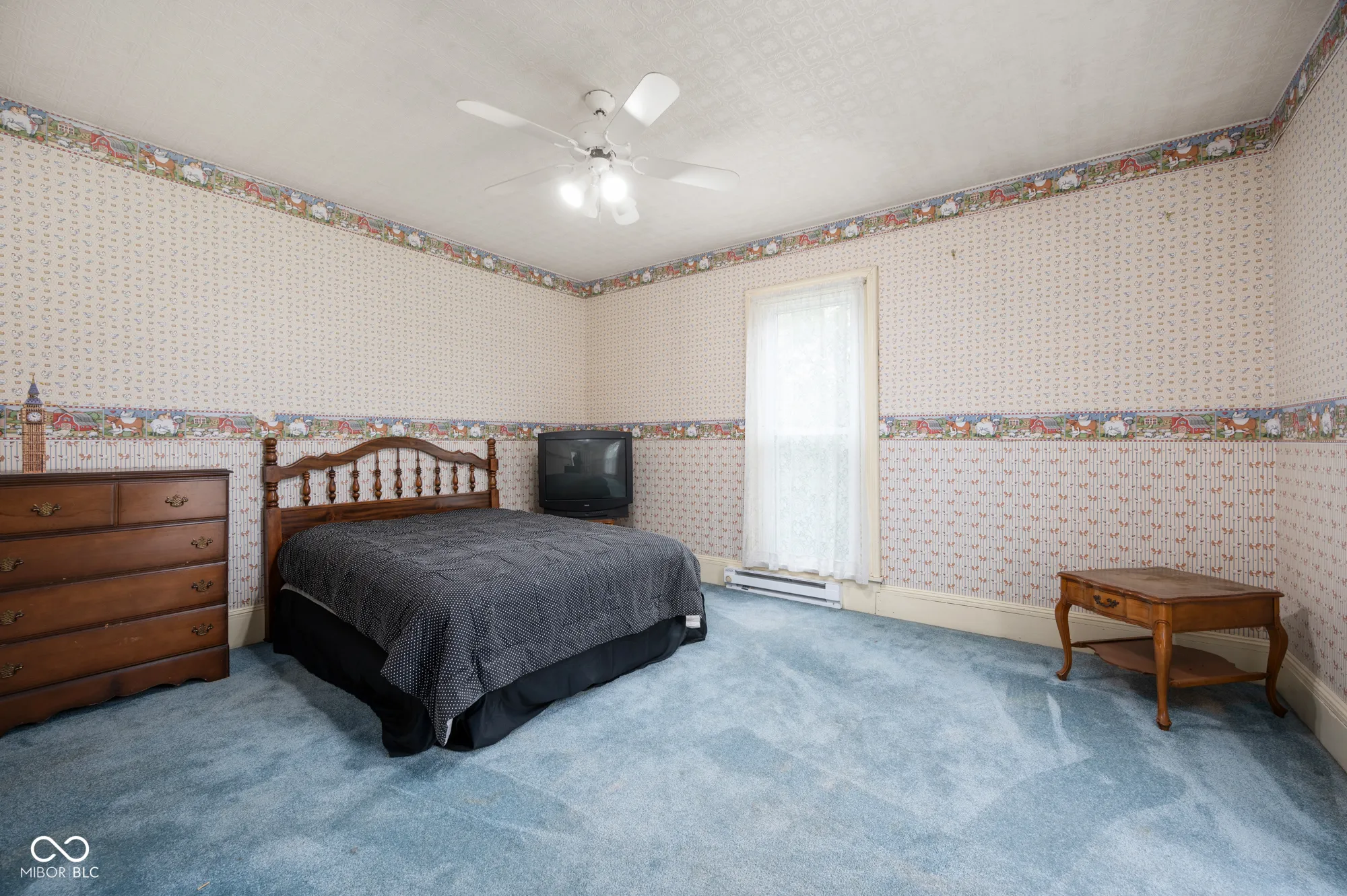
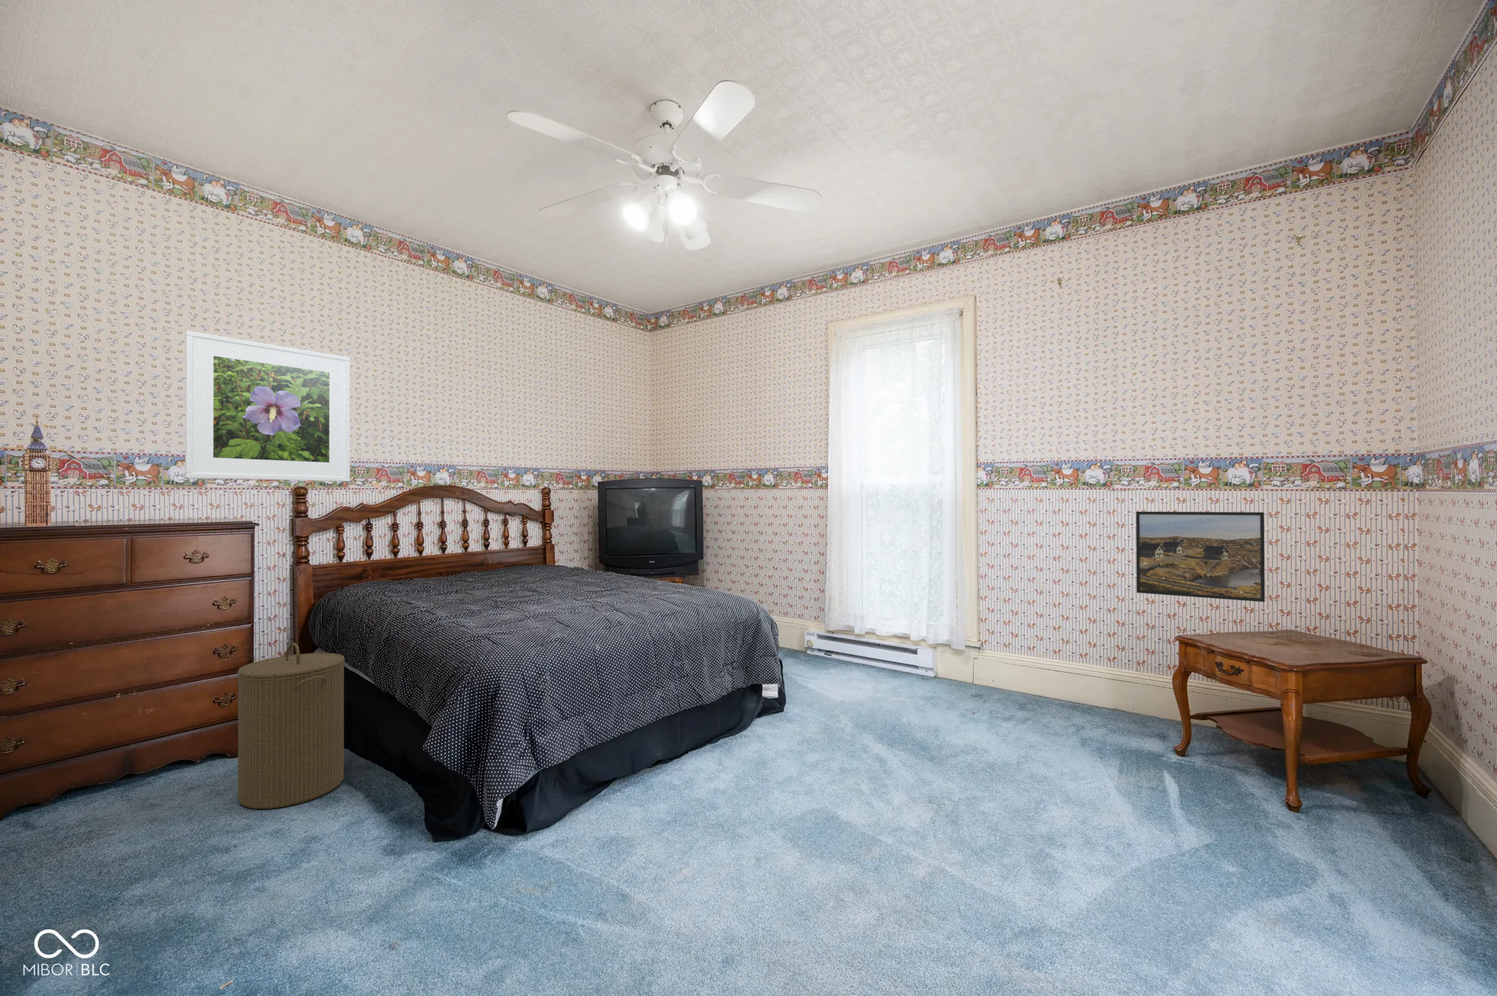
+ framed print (275, 412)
+ laundry hamper (292, 716)
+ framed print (1197, 554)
